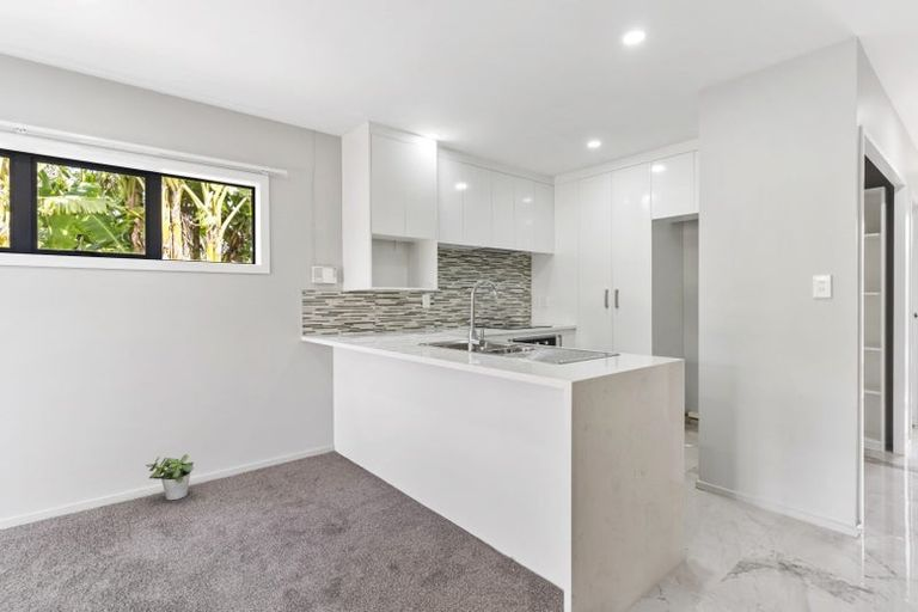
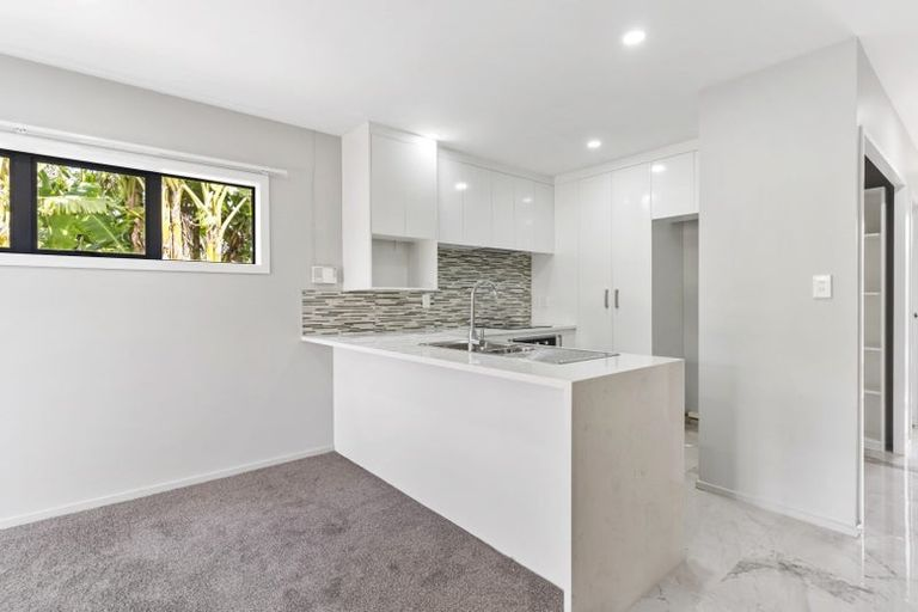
- potted plant (171, 477)
